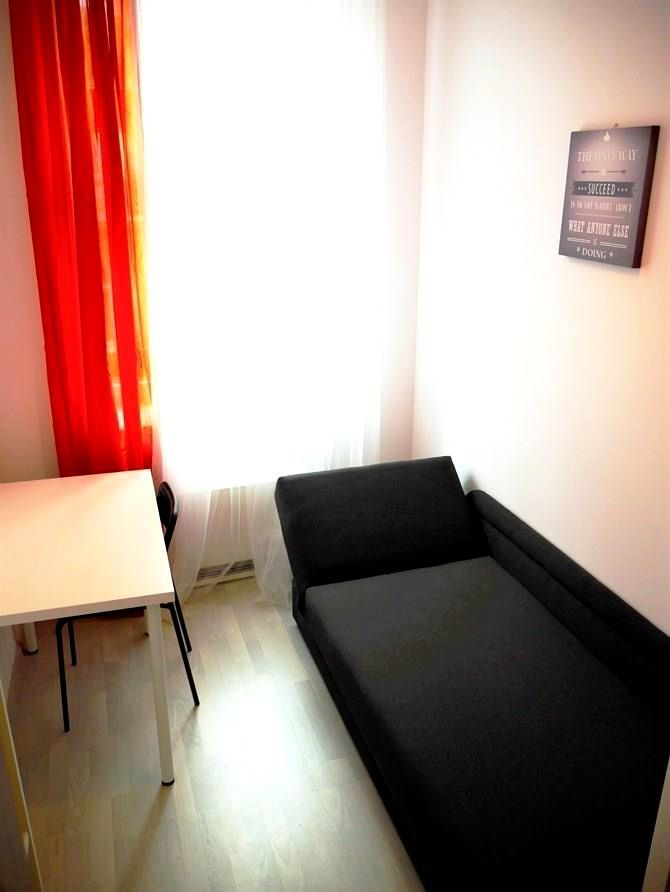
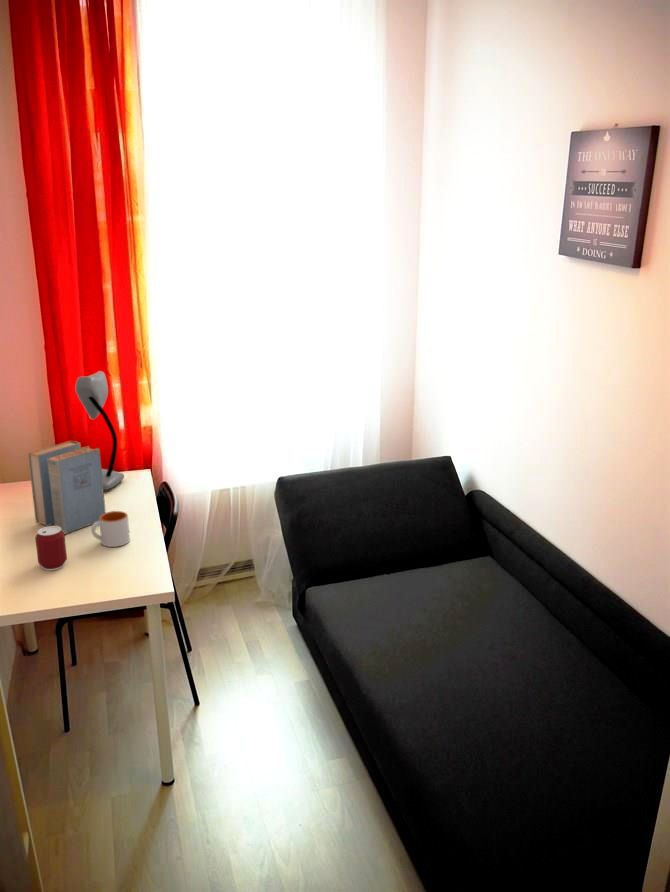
+ can (51, 548)
+ book (67, 486)
+ desk lamp (91, 418)
+ mug (110, 529)
